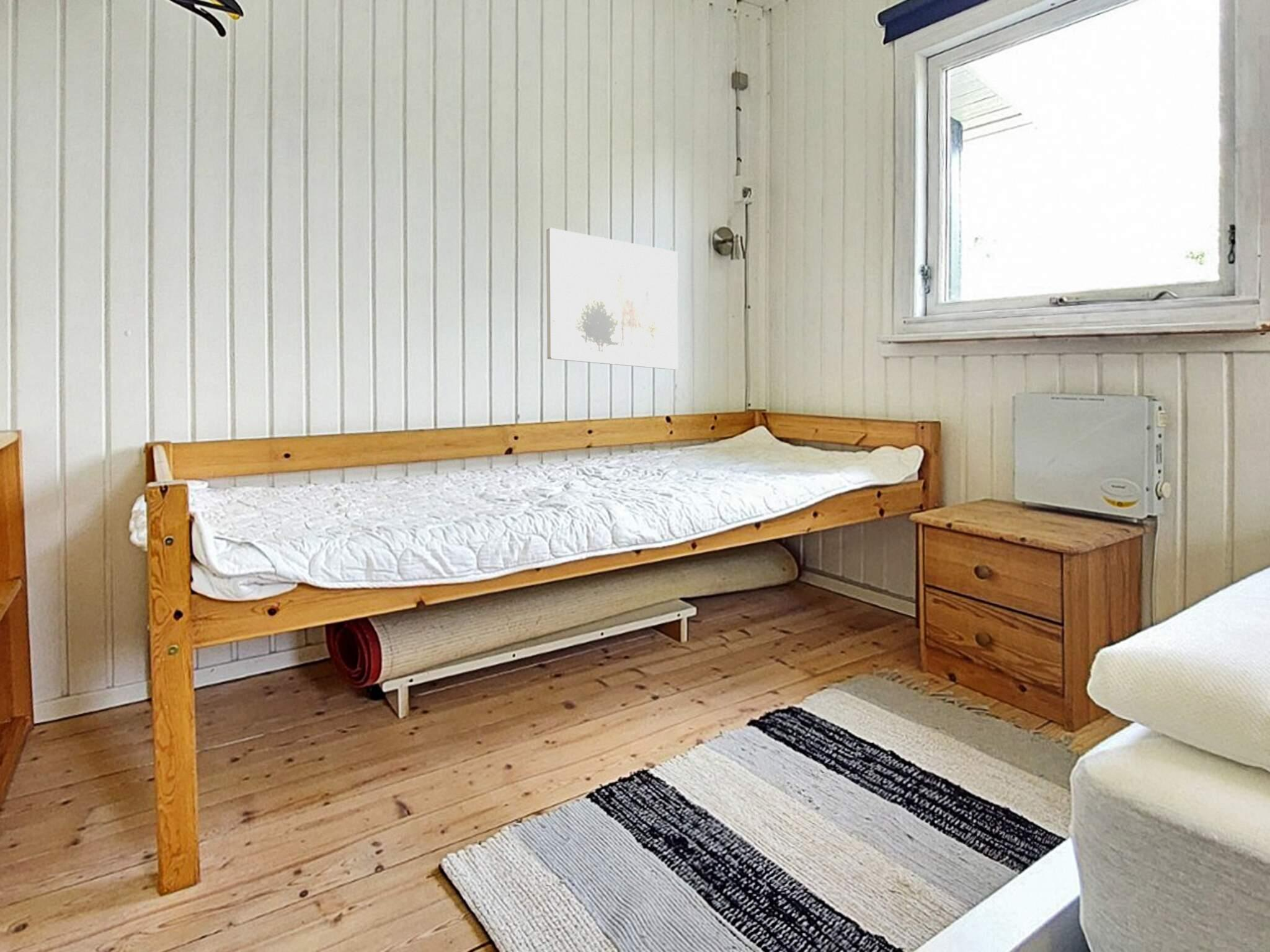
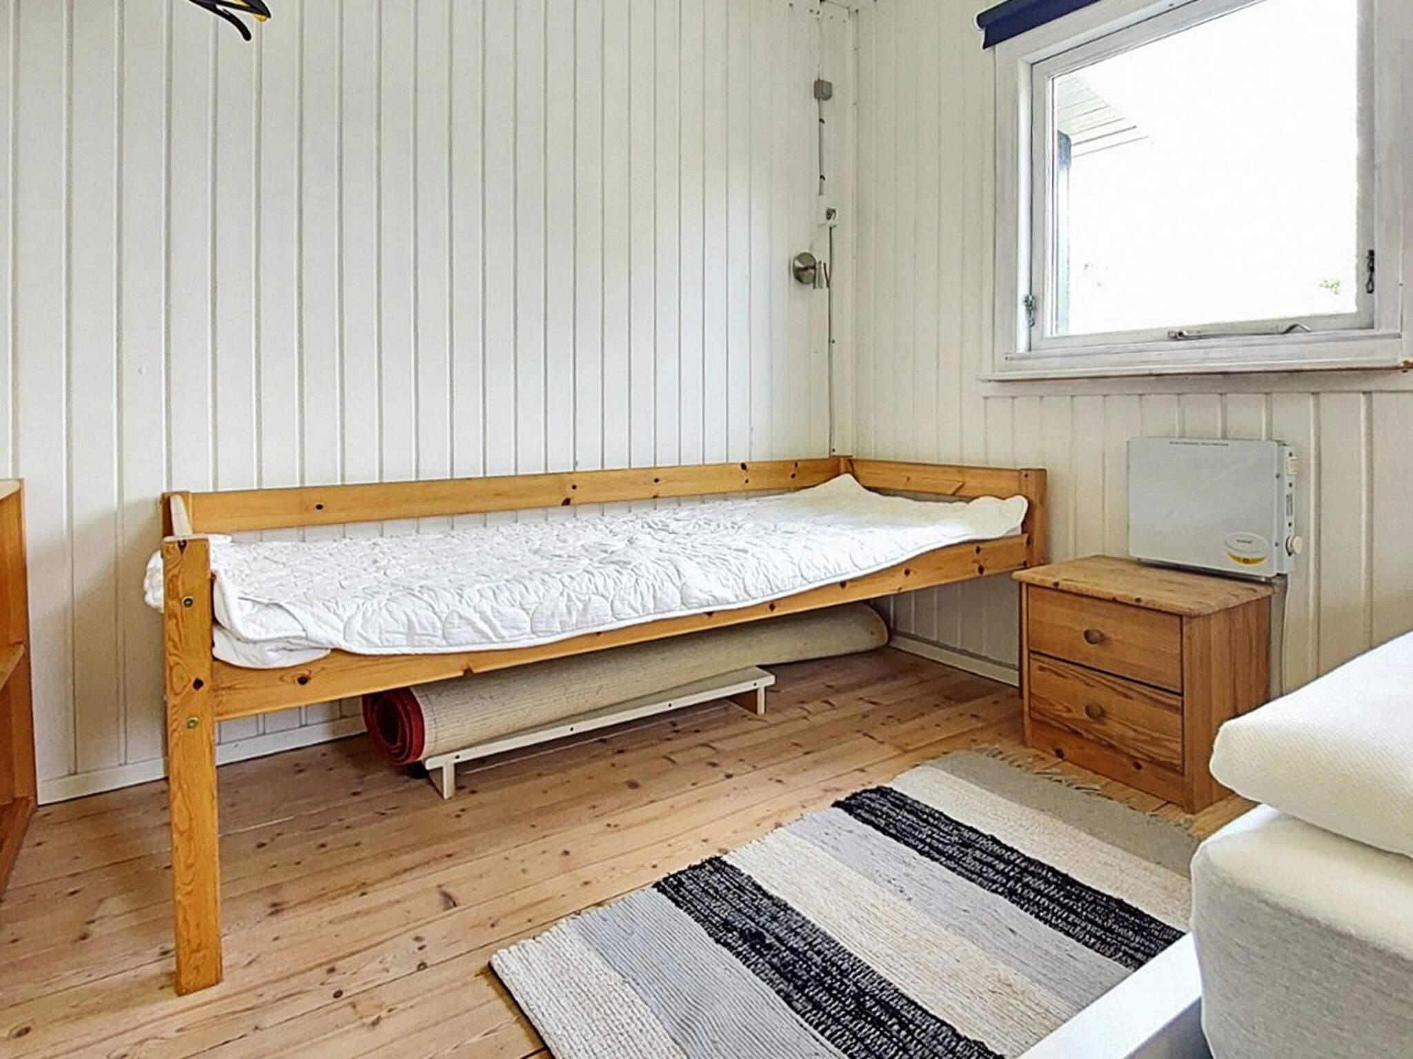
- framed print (615, 302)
